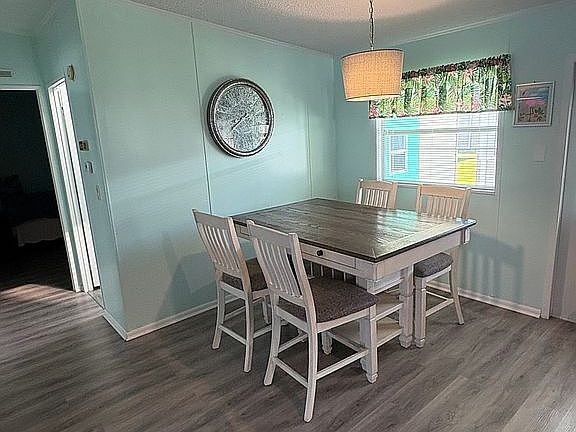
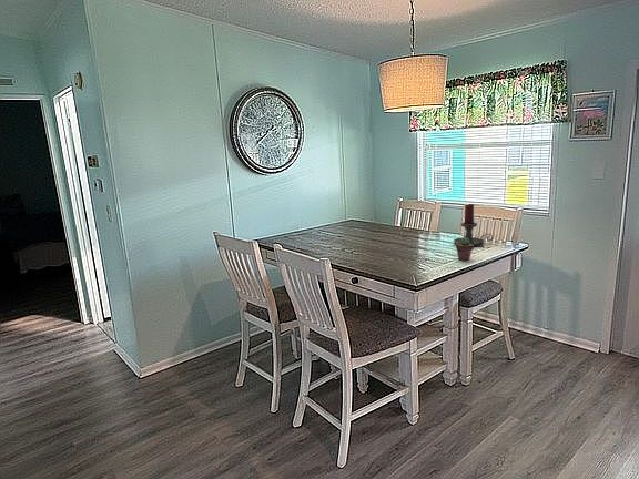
+ candle holder (473, 223)
+ potted succulent (464, 248)
